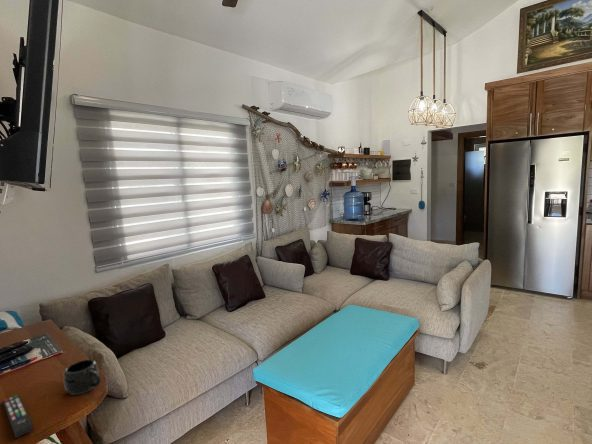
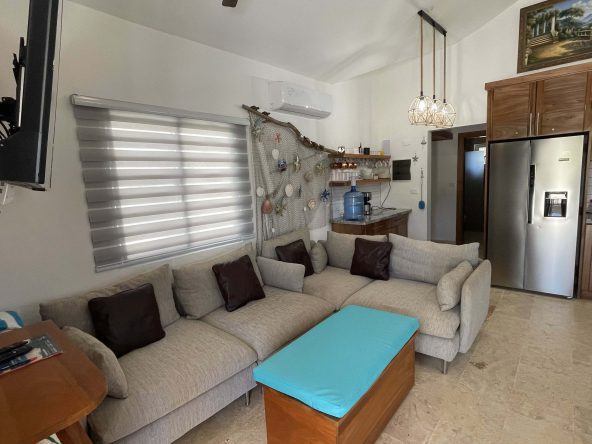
- mug (81, 378)
- remote control (16, 413)
